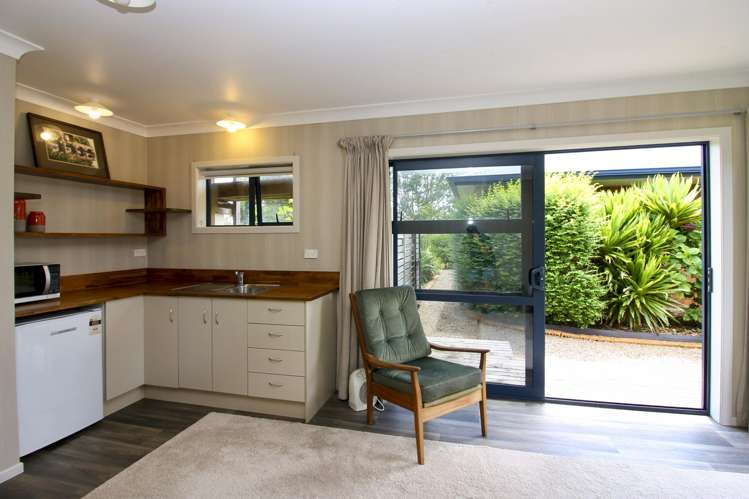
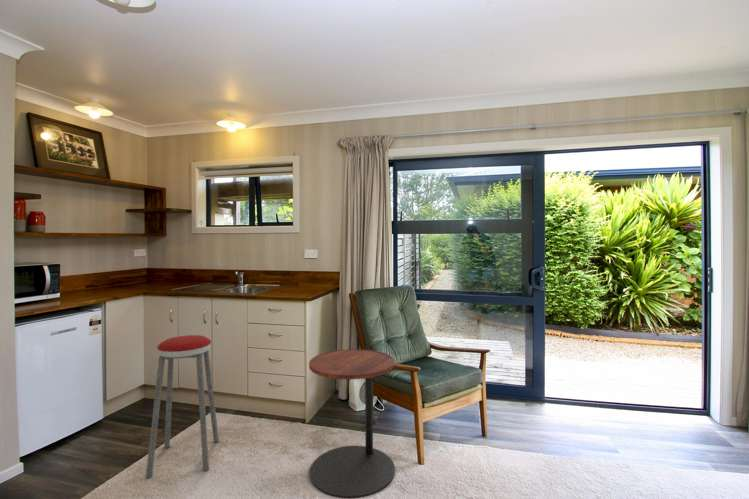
+ side table (365, 415)
+ music stool (171, 398)
